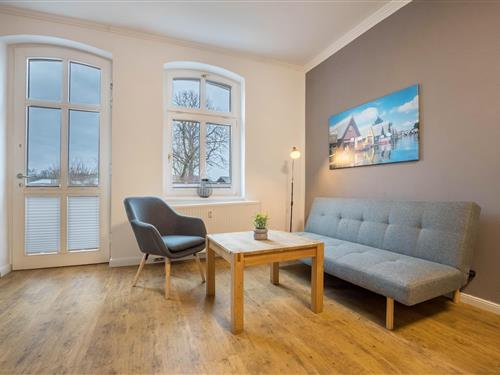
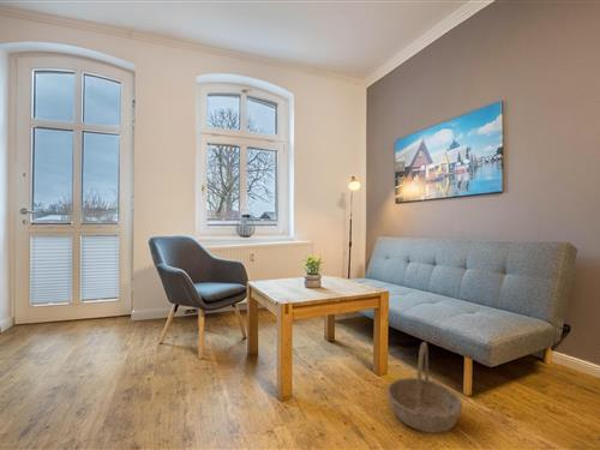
+ basket (422, 379)
